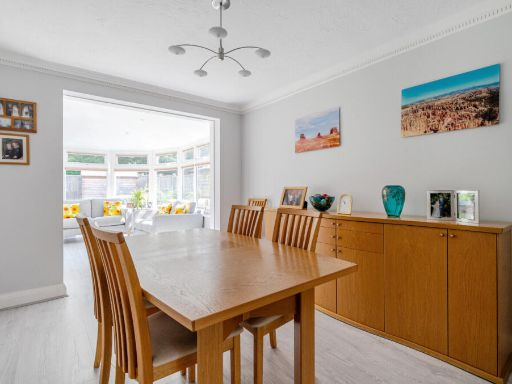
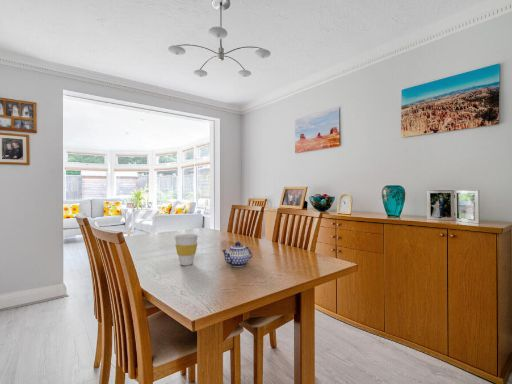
+ teapot (237, 253)
+ cup (186, 249)
